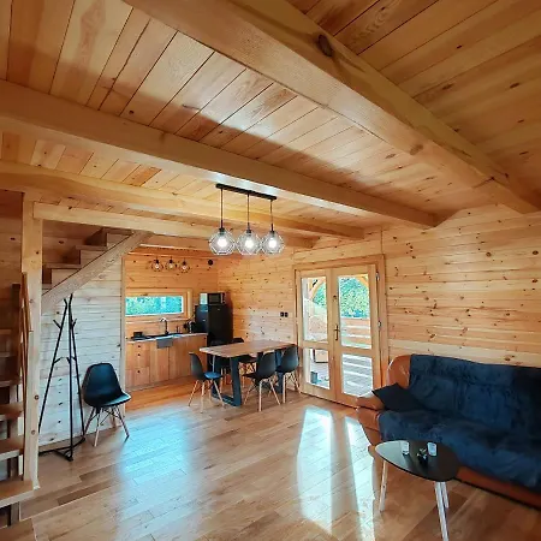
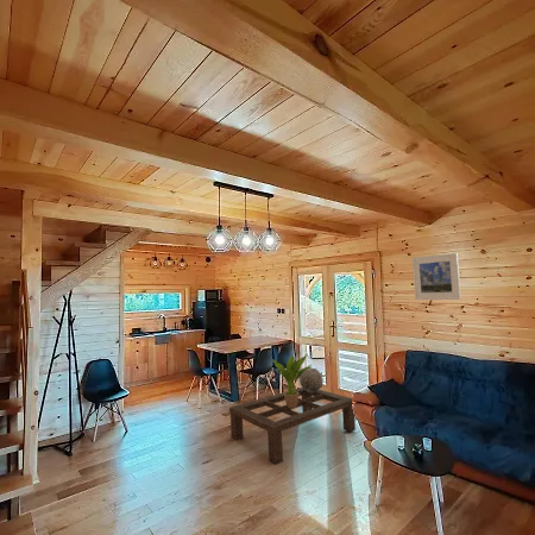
+ potted plant (294, 378)
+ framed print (435, 277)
+ coffee table (292, 418)
+ decorative sphere (310, 379)
